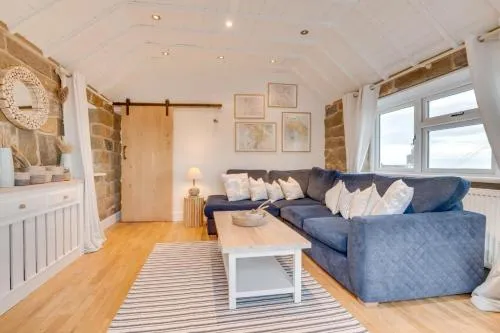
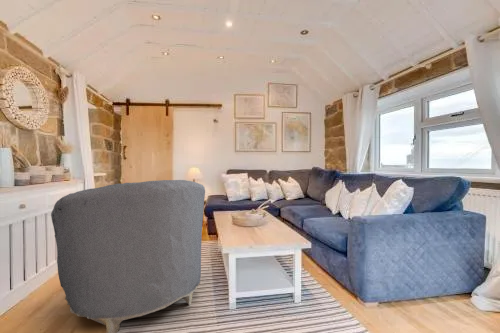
+ armchair (131, 239)
